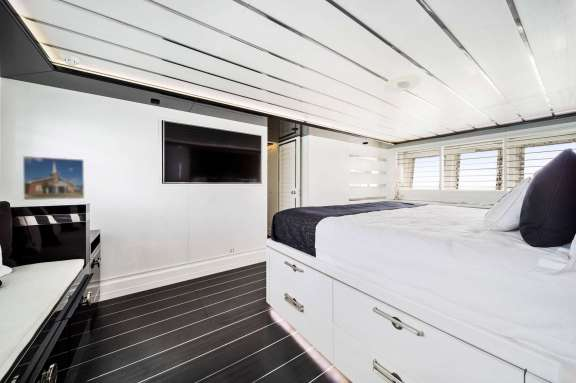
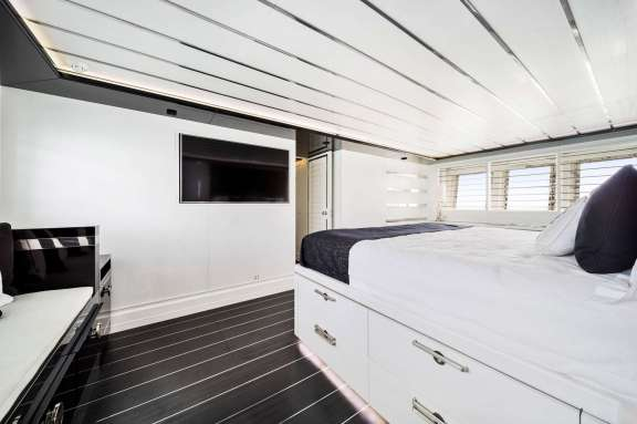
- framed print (55, 178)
- recessed light (401, 82)
